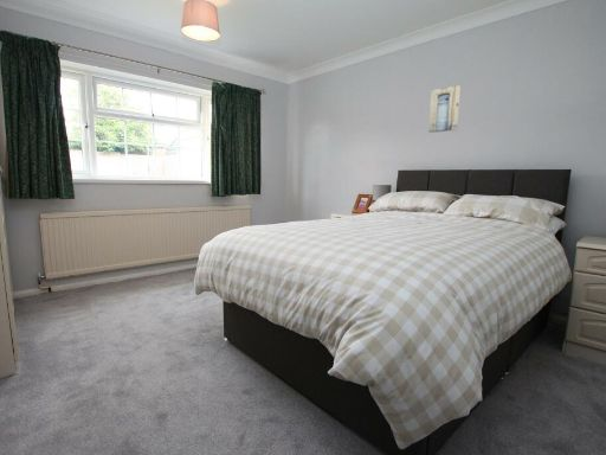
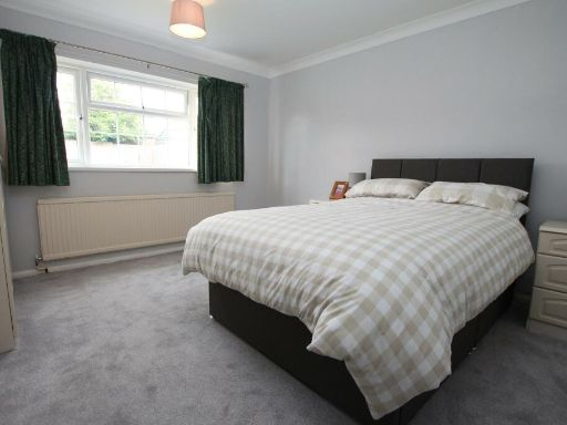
- wall art (444, 109)
